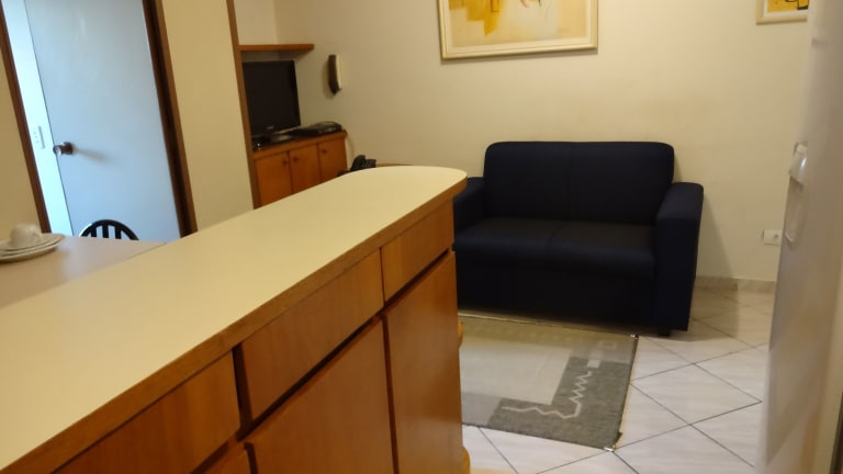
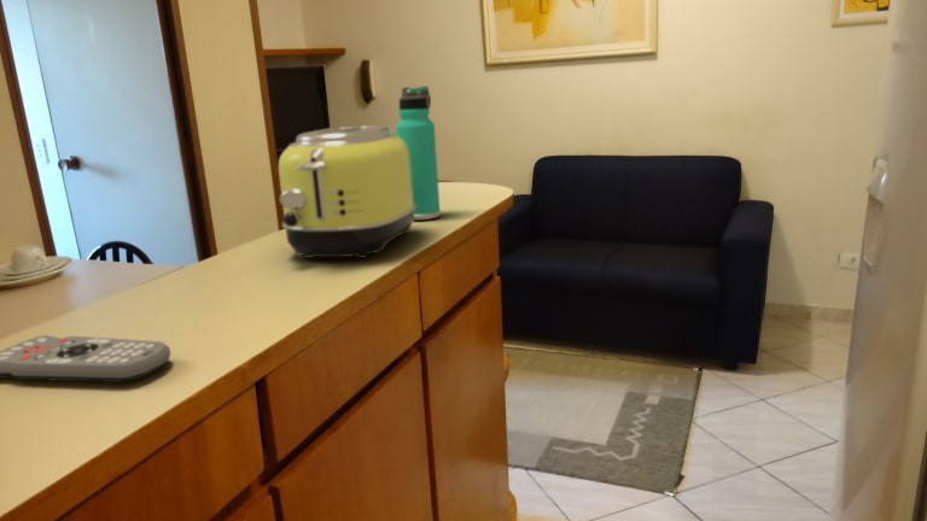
+ toaster (346, 188)
+ thermos bottle (416, 152)
+ remote control (81, 358)
